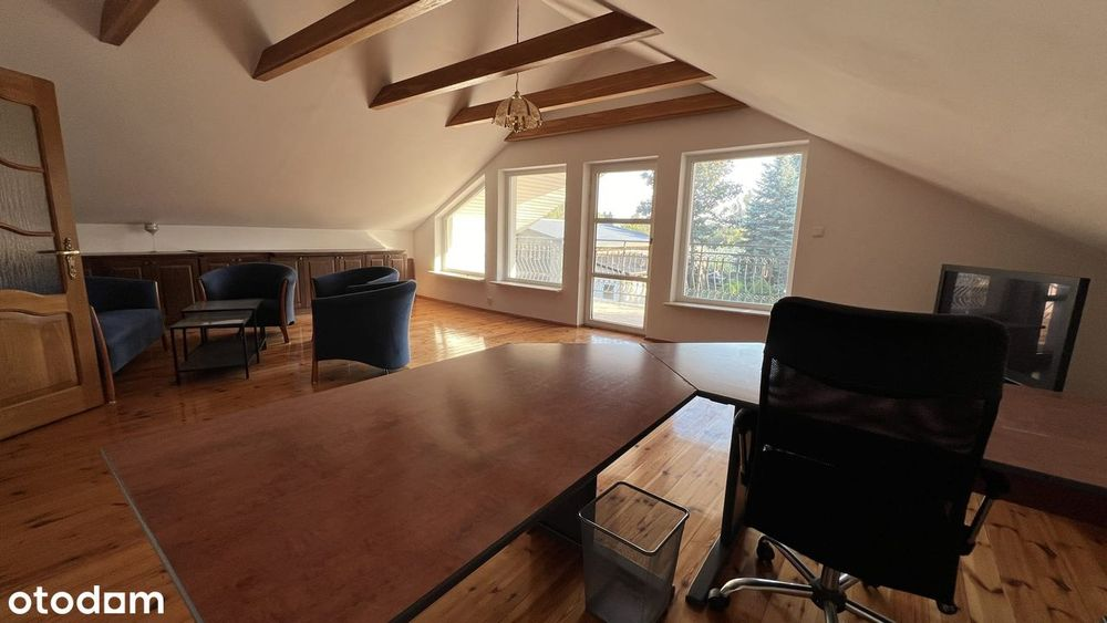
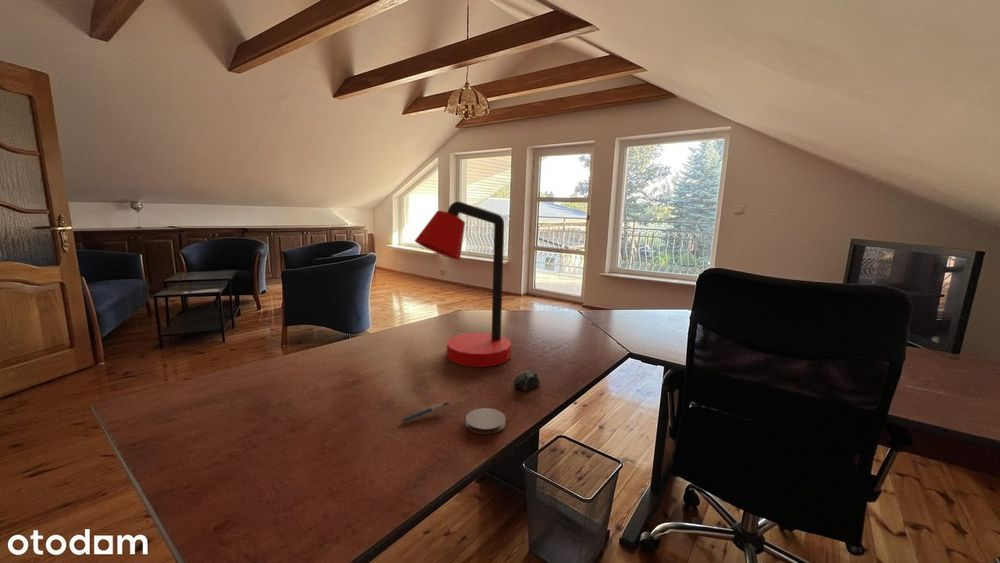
+ desk lamp (459, 259)
+ coaster (485, 420)
+ computer mouse (526, 377)
+ pen (426, 410)
